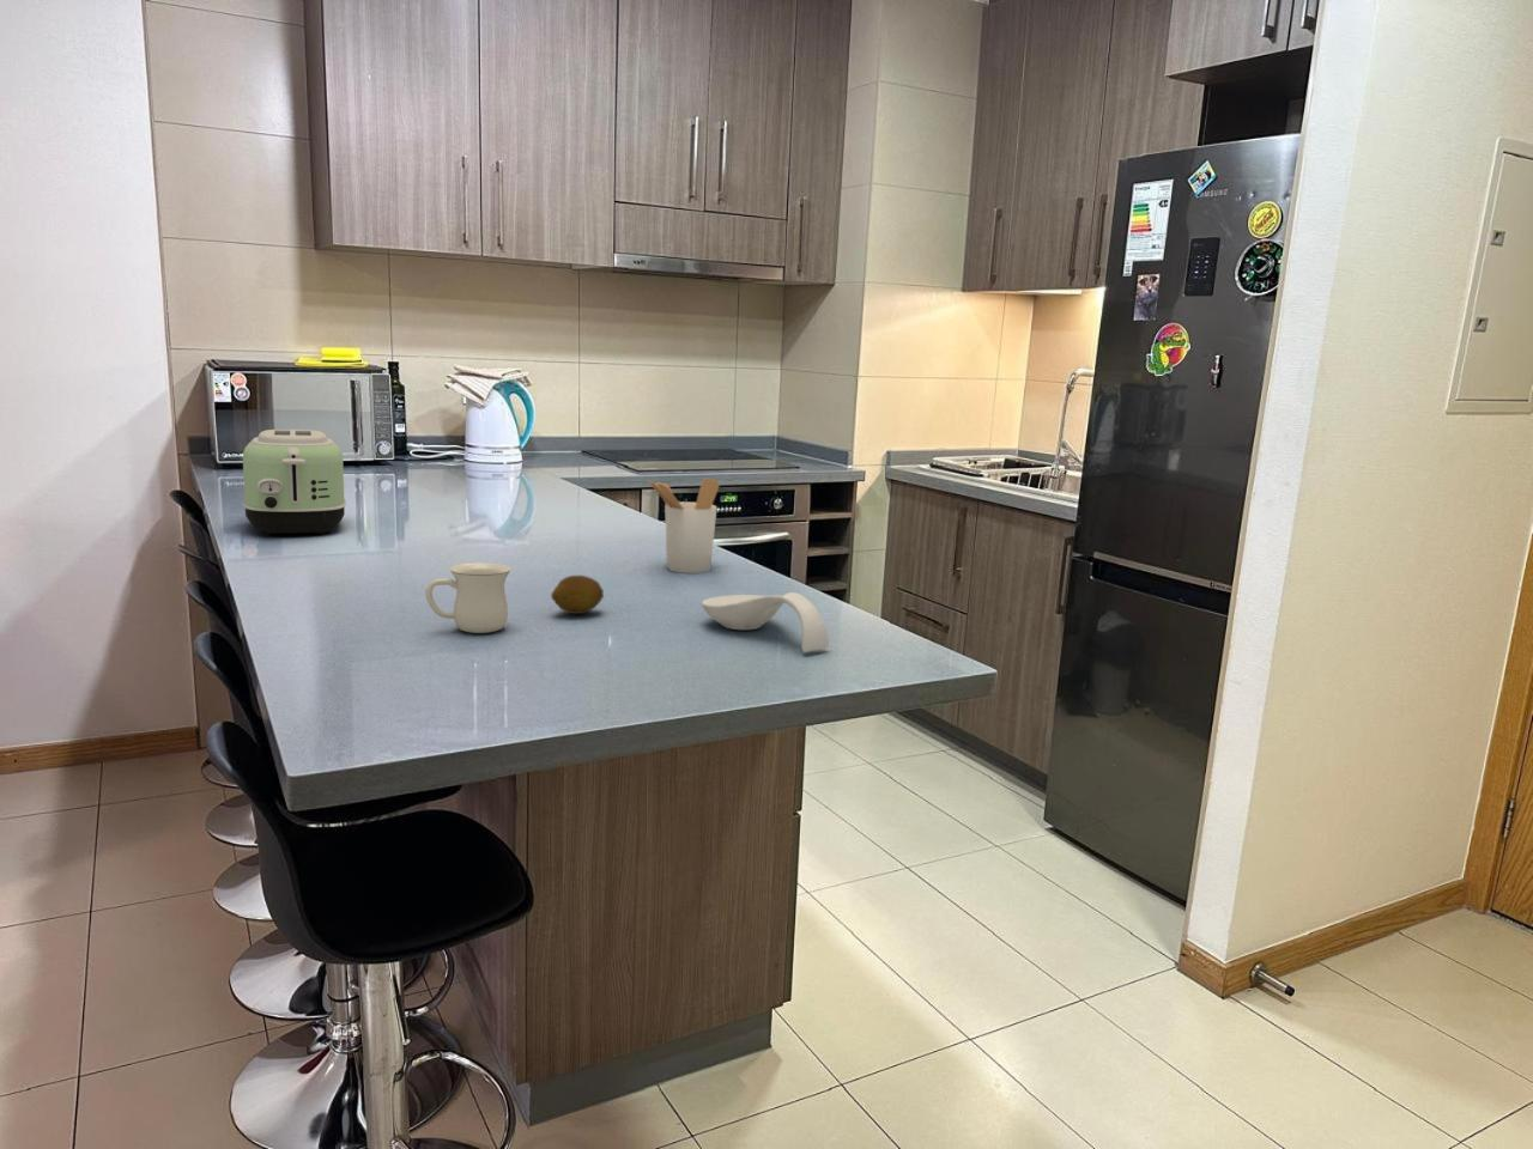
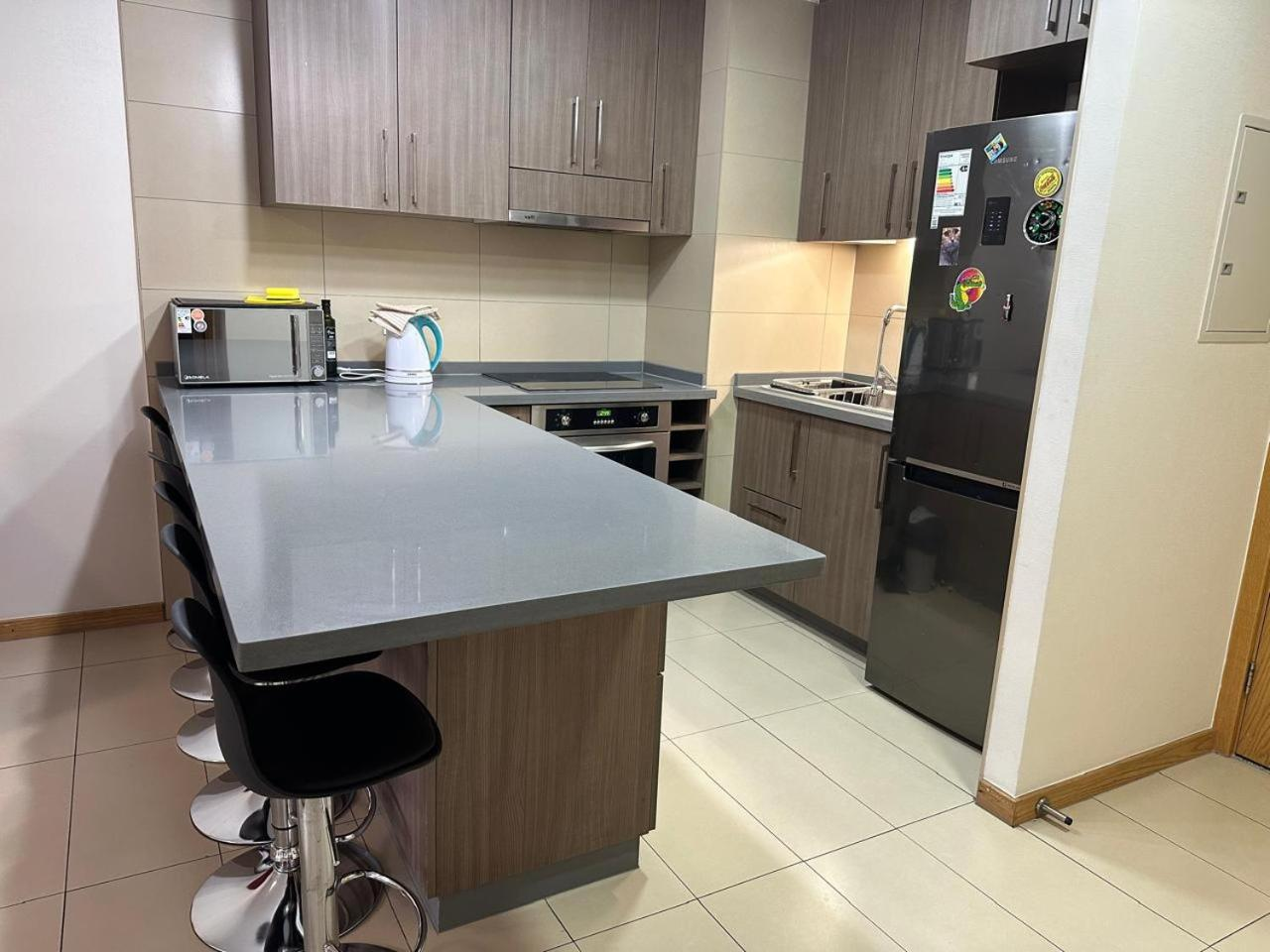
- fruit (576, 594)
- toaster (293, 480)
- utensil holder (680, 523)
- mug (468, 600)
- spoon rest (765, 611)
